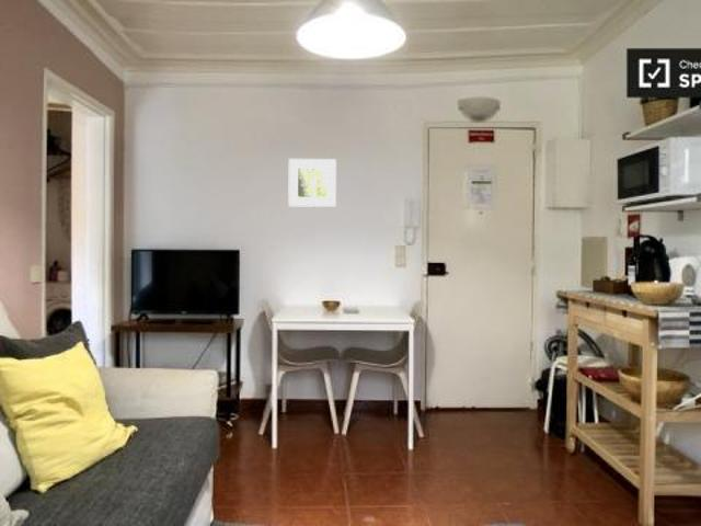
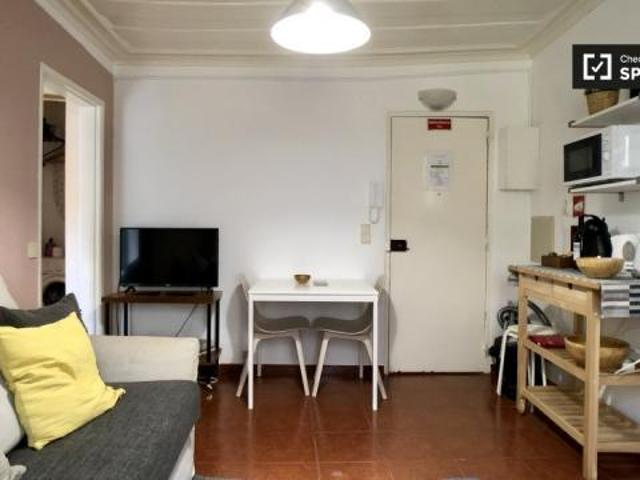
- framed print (312, 182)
